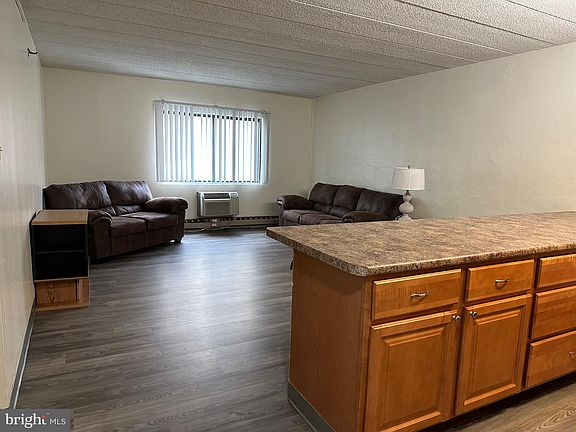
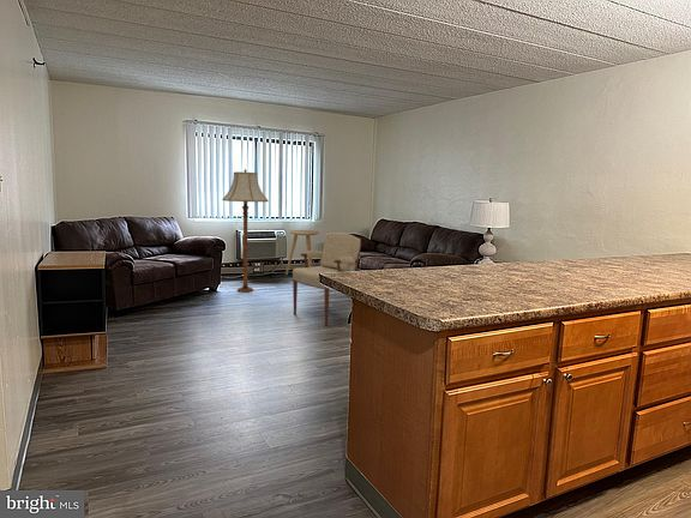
+ floor lamp (245, 230)
+ armchair (326, 271)
+ side table (307, 251)
